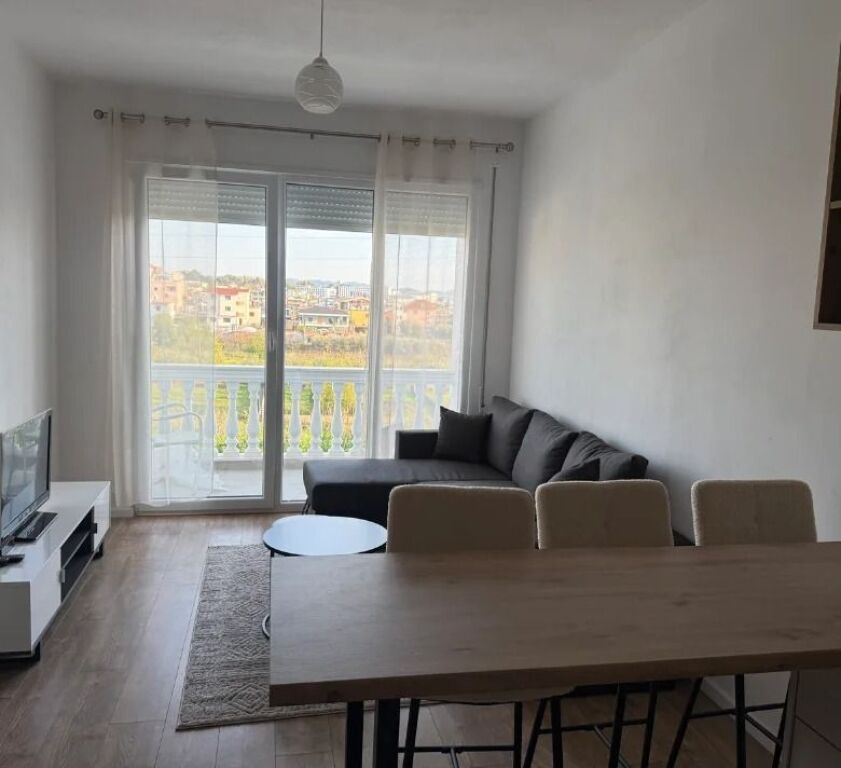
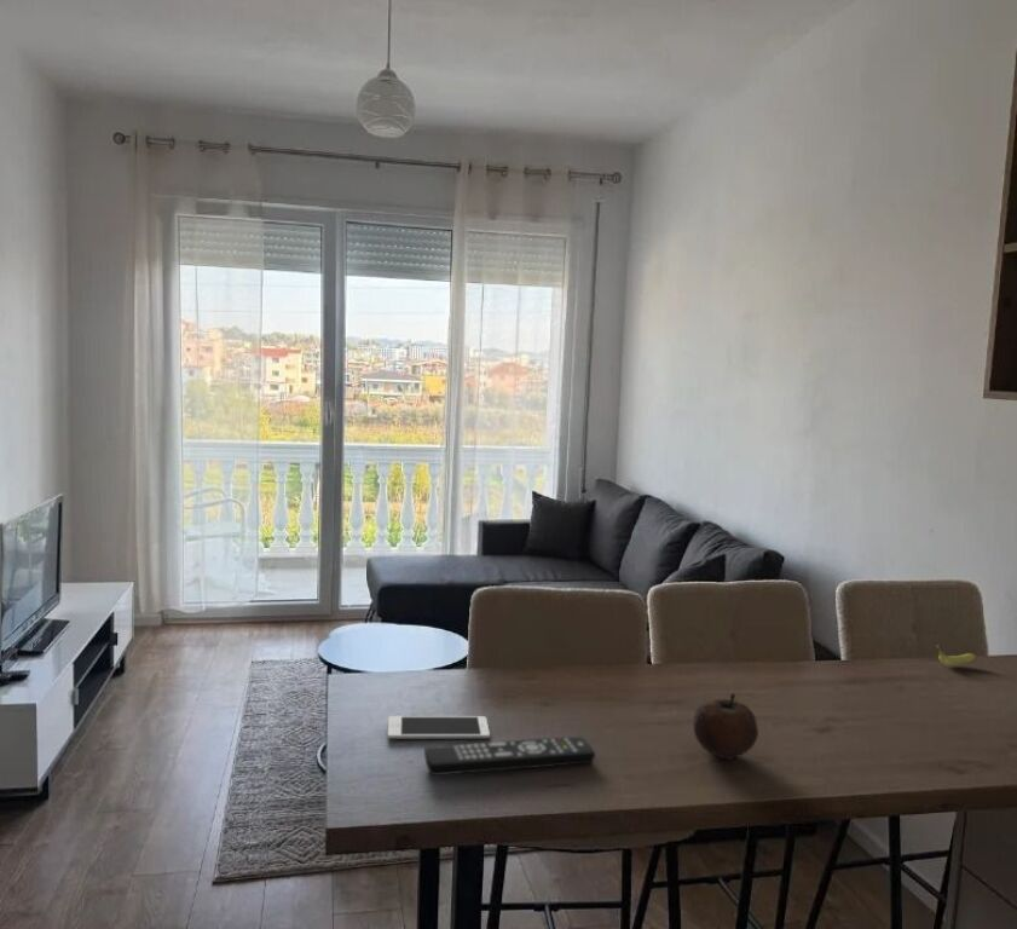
+ fruit (724, 723)
+ banana (955, 656)
+ remote control (509, 755)
+ cell phone (438, 727)
